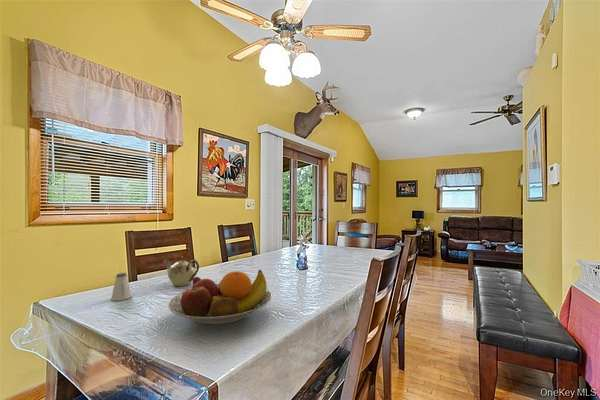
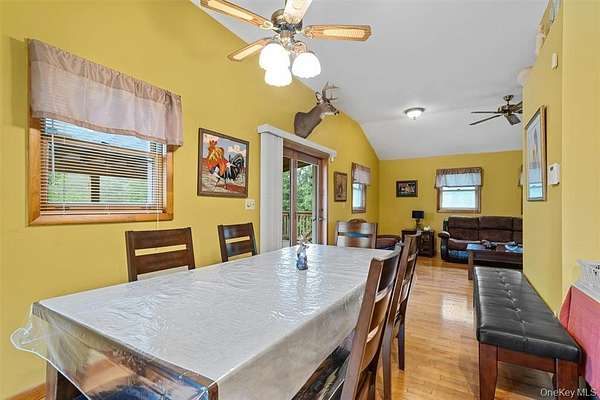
- fruit bowl (222, 293)
- teapot (180, 269)
- saltshaker (121, 285)
